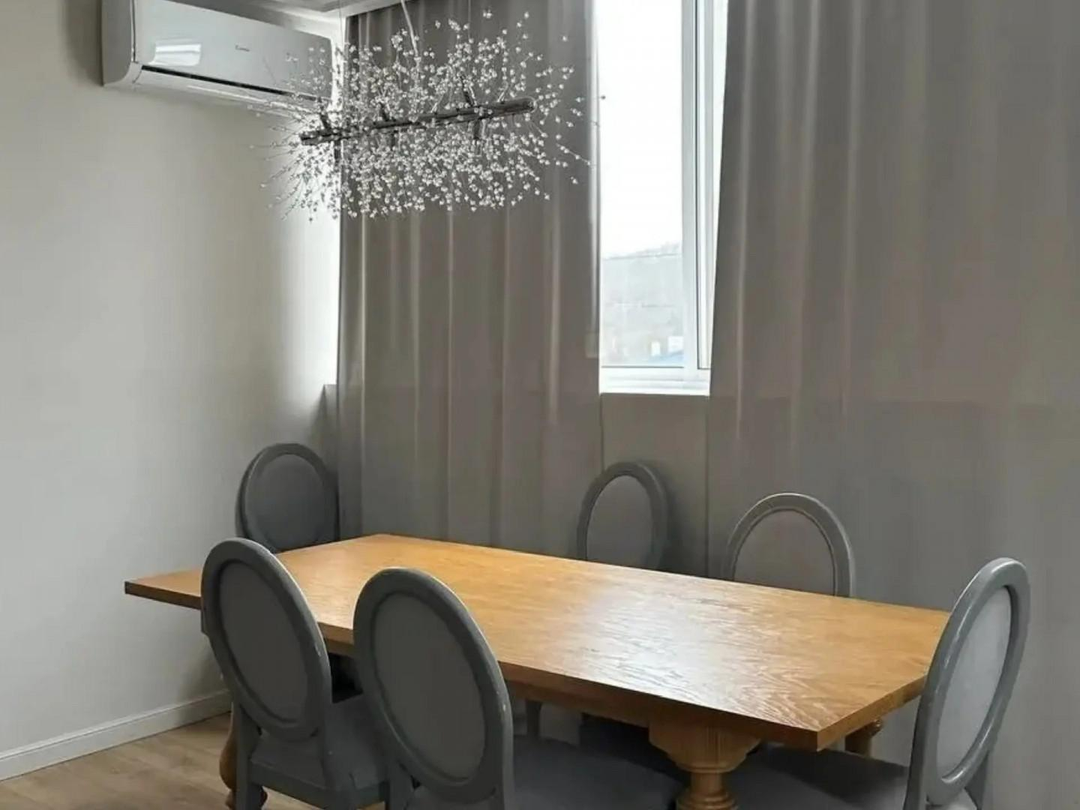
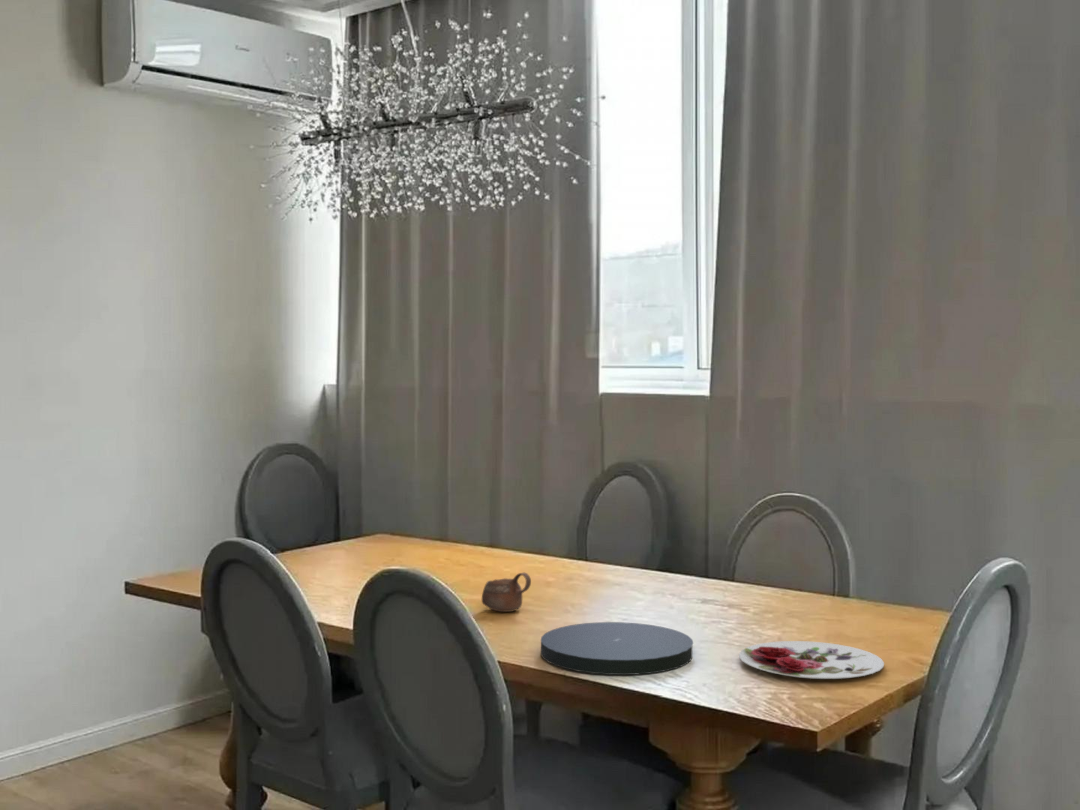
+ plate (810, 657)
+ plate (616, 646)
+ cup (504, 591)
